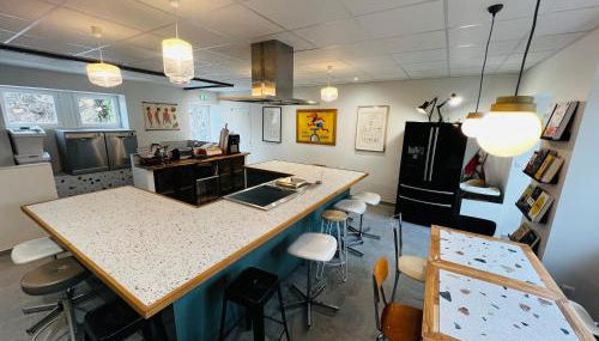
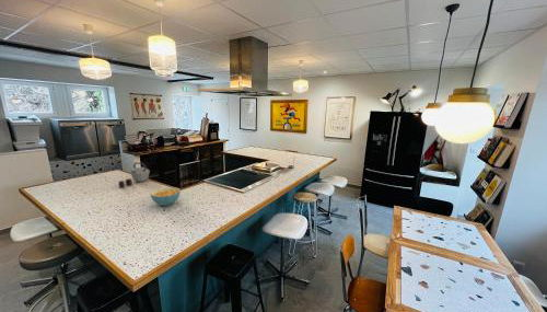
+ cereal bowl (166, 197)
+ kettle (132, 173)
